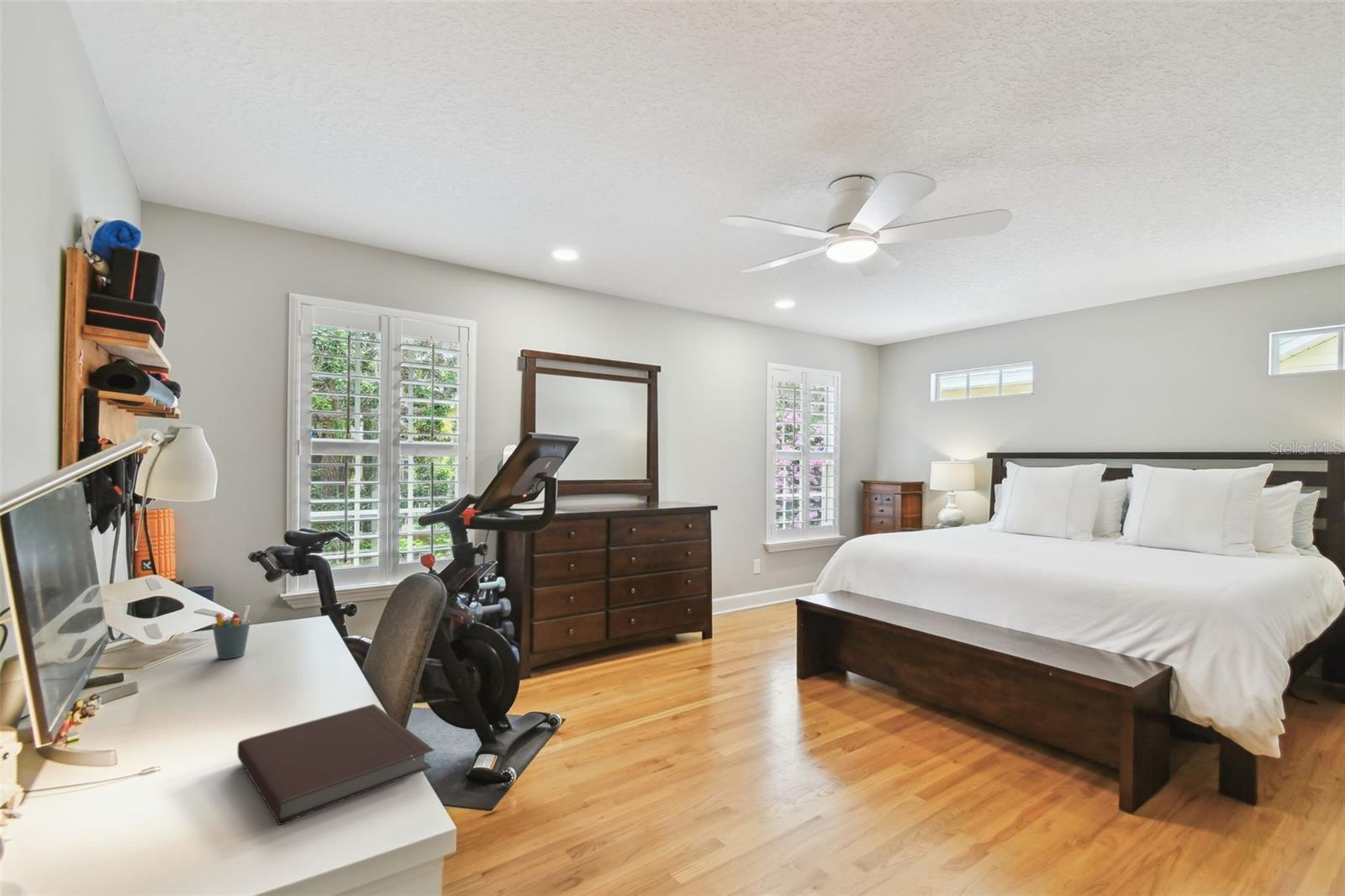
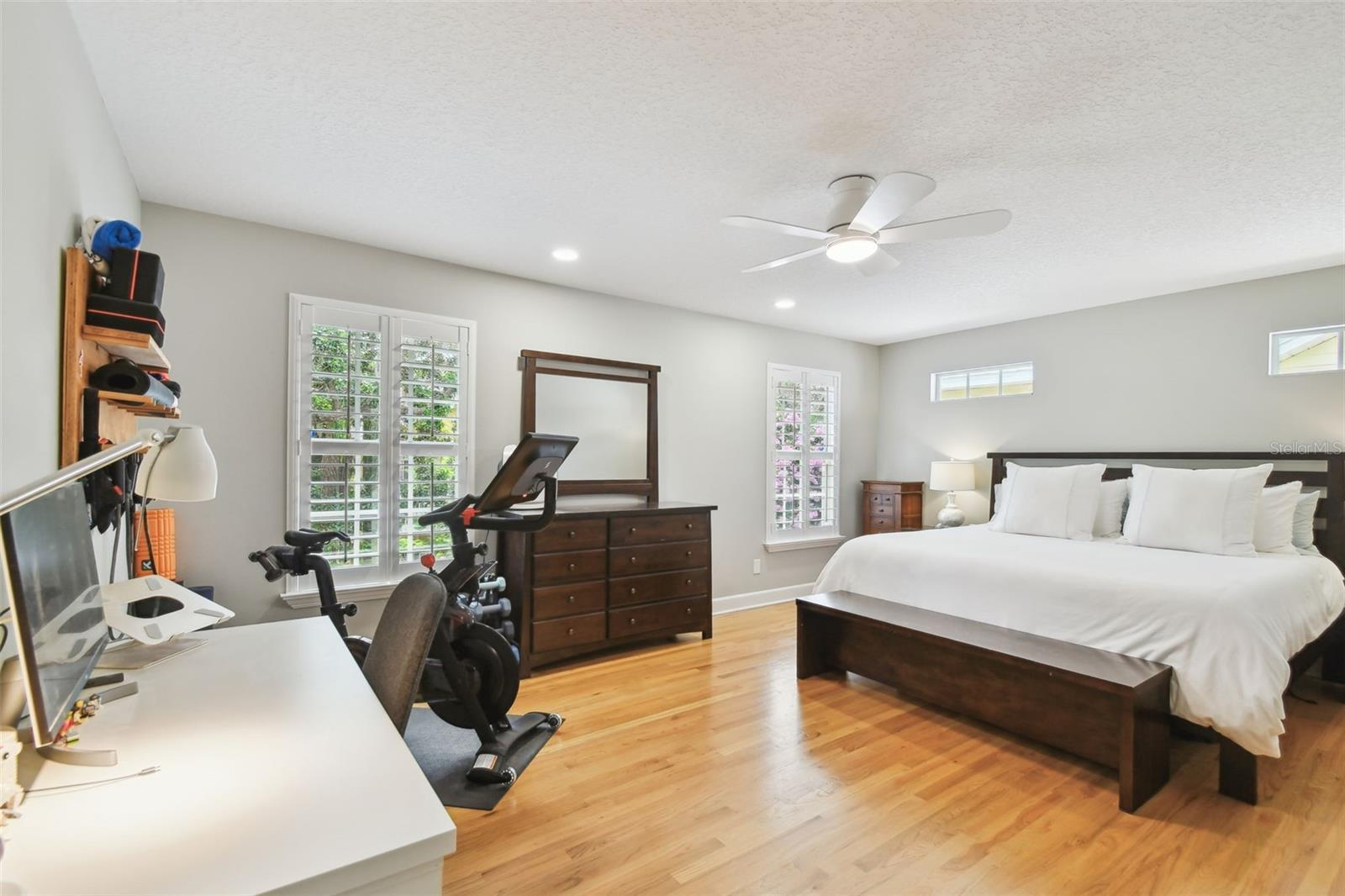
- pen holder (230, 630)
- notebook (334, 755)
